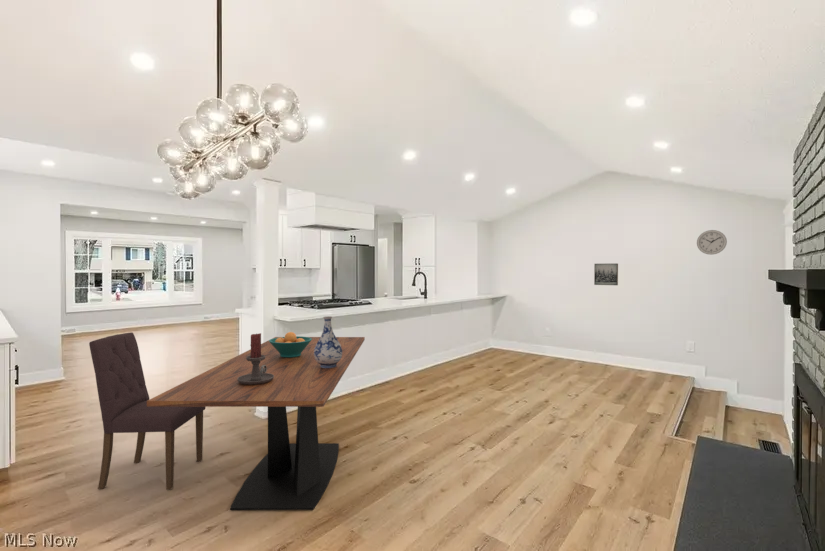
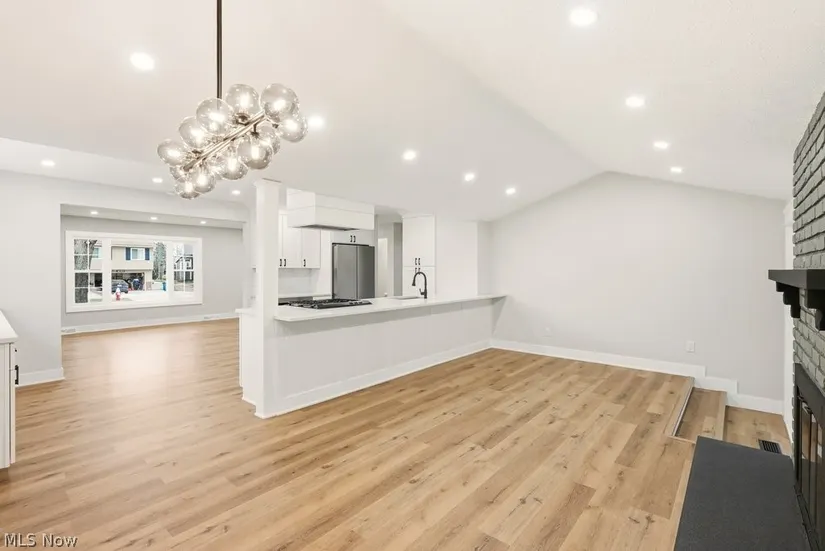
- wall clock (711, 242)
- wall art (606, 274)
- candle holder (257, 355)
- dining chair (150, 407)
- fruit bowl (290, 343)
- dining table (286, 415)
- vase (328, 341)
